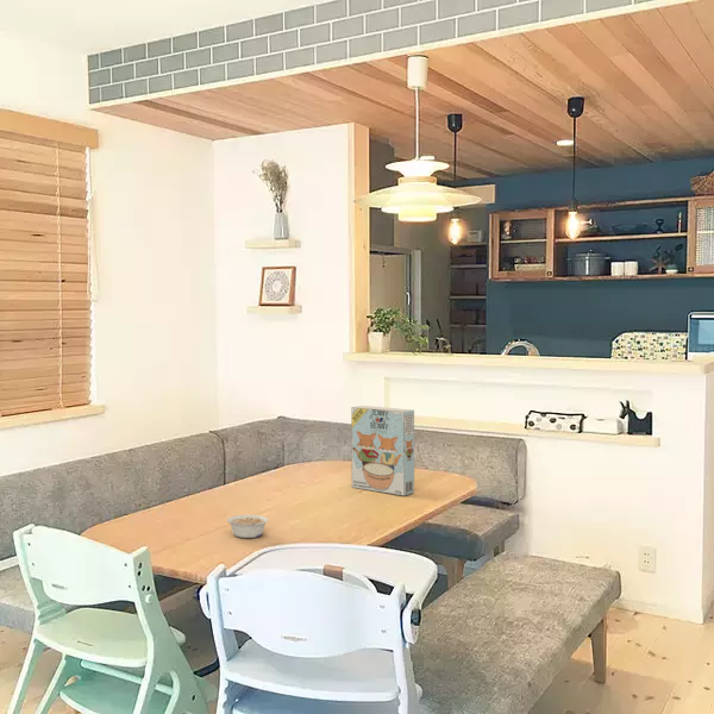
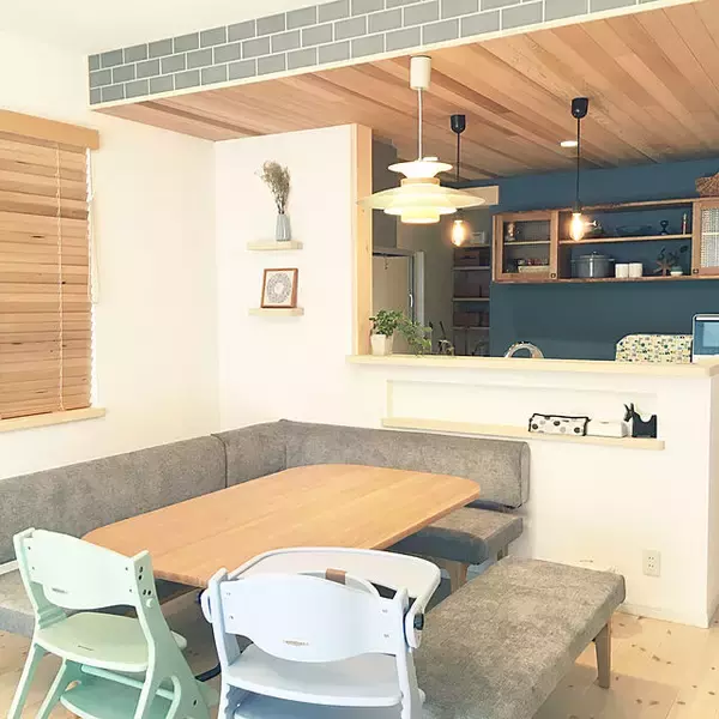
- cereal box (382, 449)
- legume (249, 525)
